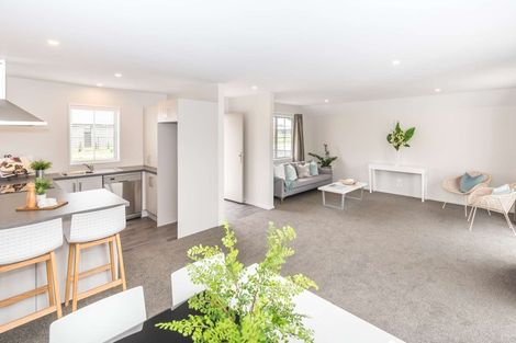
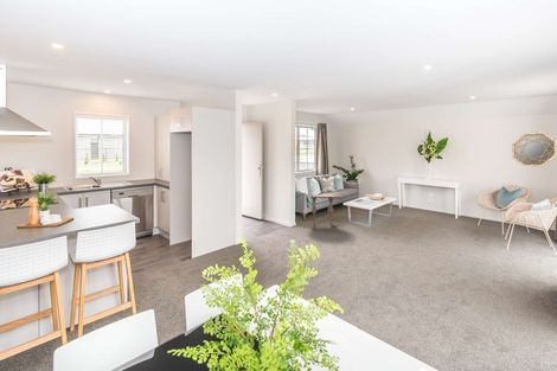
+ home mirror (533, 149)
+ side table (327, 209)
